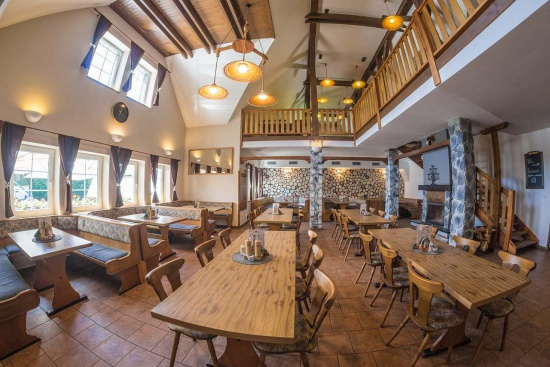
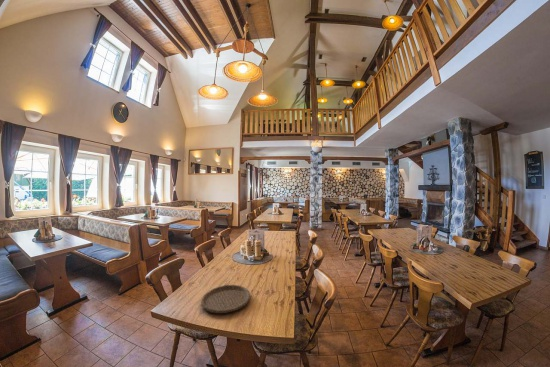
+ plate (226, 298)
